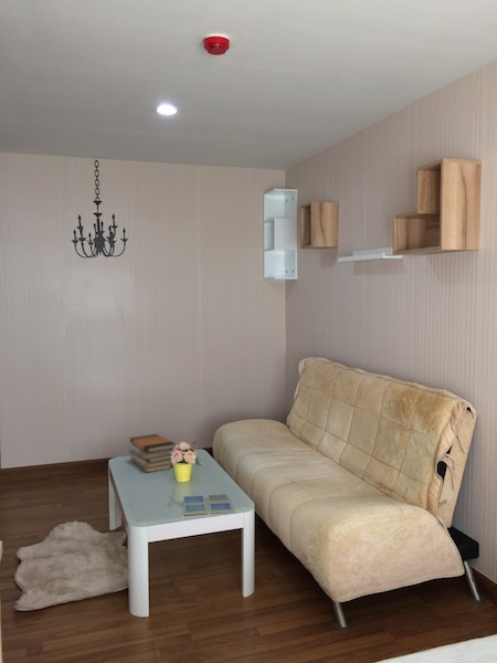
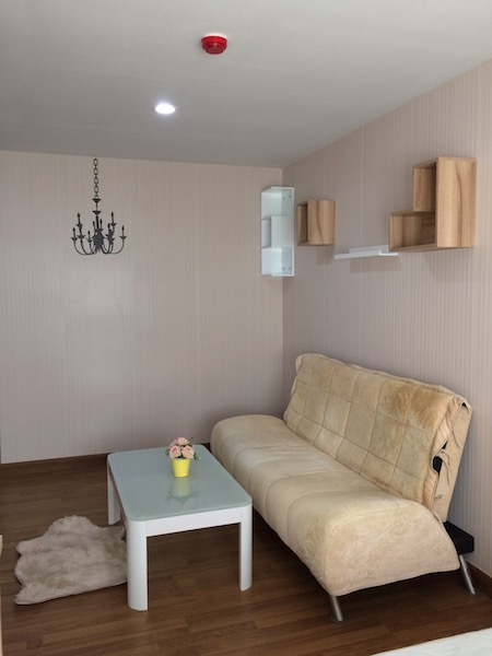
- book stack (151, 452)
- drink coaster (204, 504)
